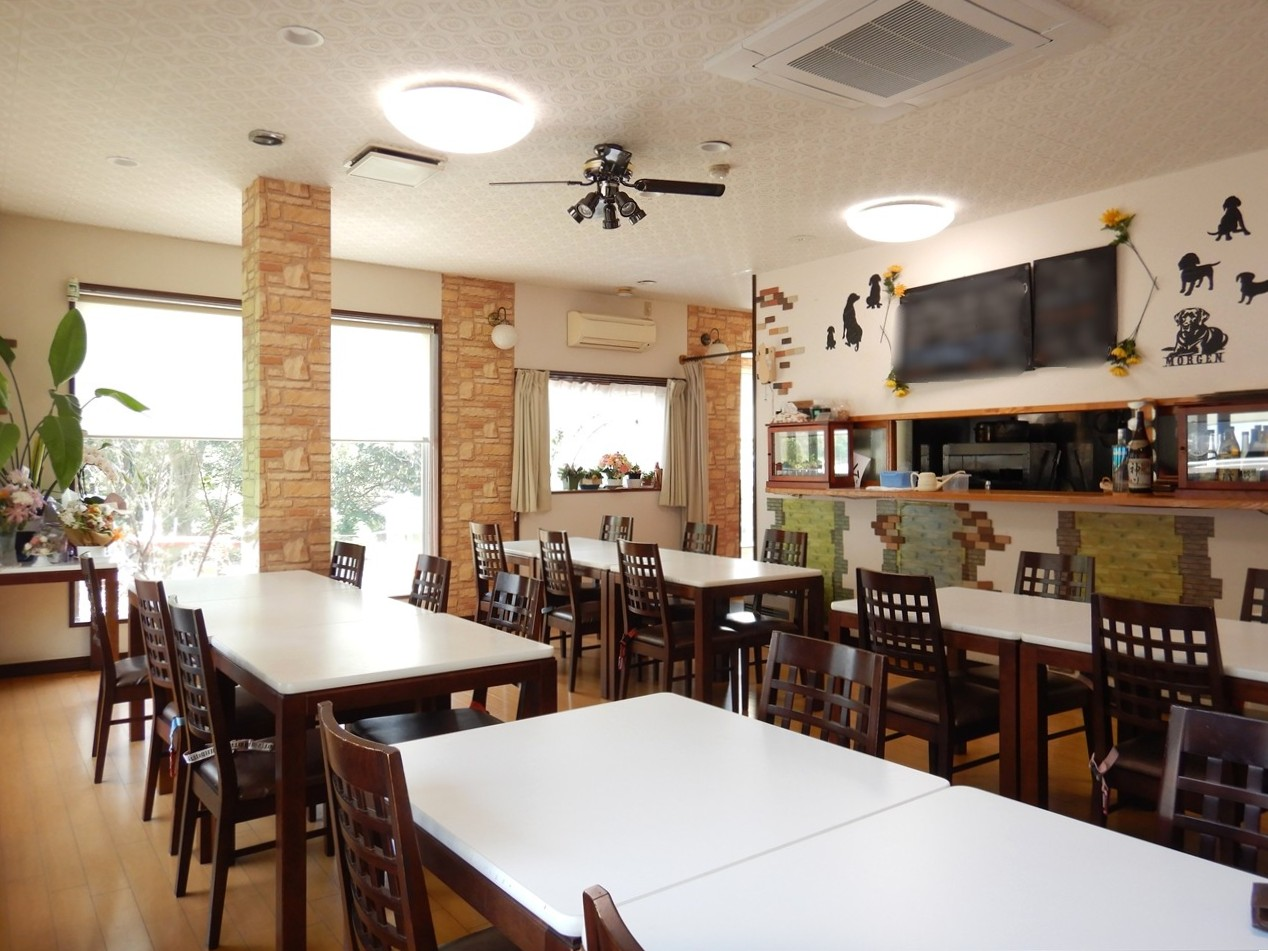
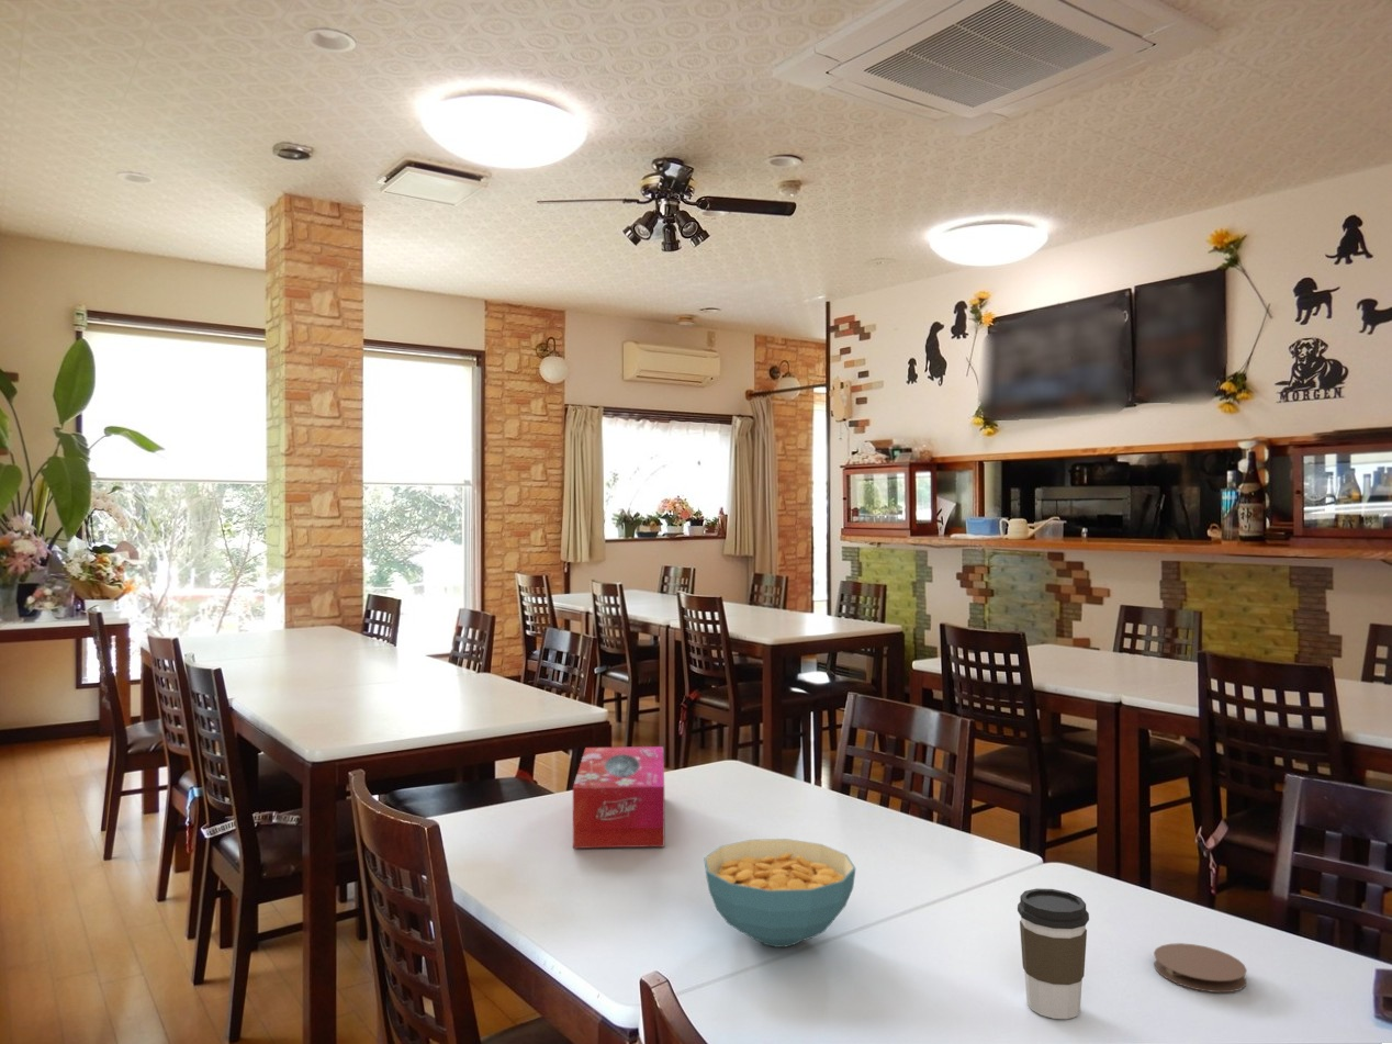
+ tissue box (621, 793)
+ cereal bowl (778, 899)
+ coffee cup (1053, 953)
+ coaster (1199, 966)
